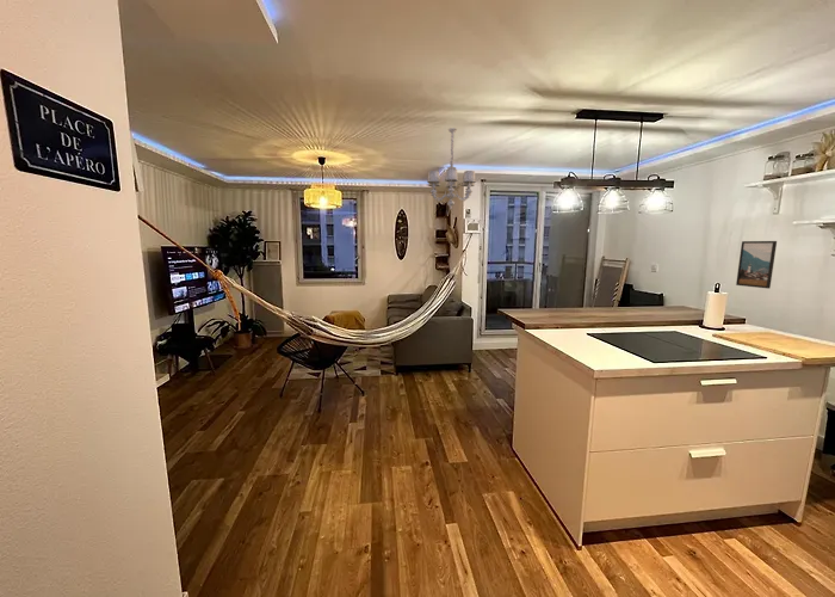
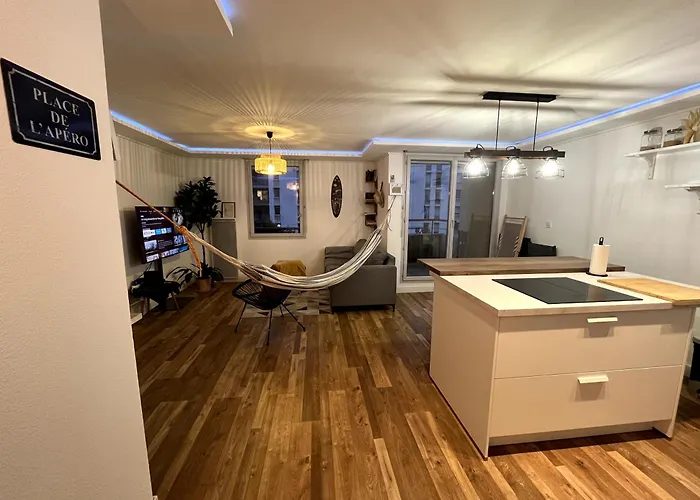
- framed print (755, 264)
- chandelier (451, 170)
